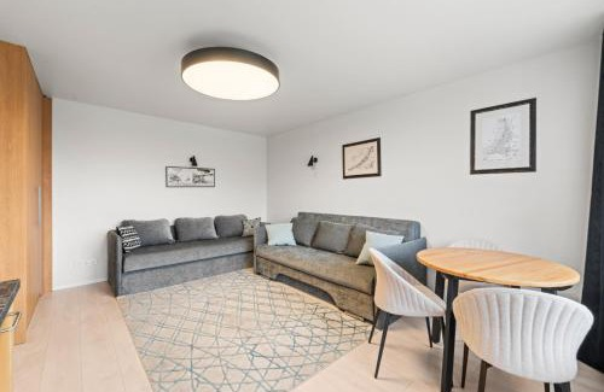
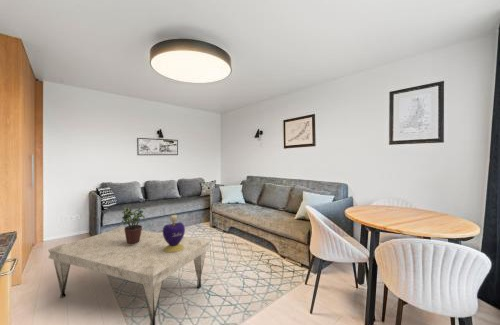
+ decorative container (173, 231)
+ potted plant (134, 223)
+ coffee table (133, 266)
